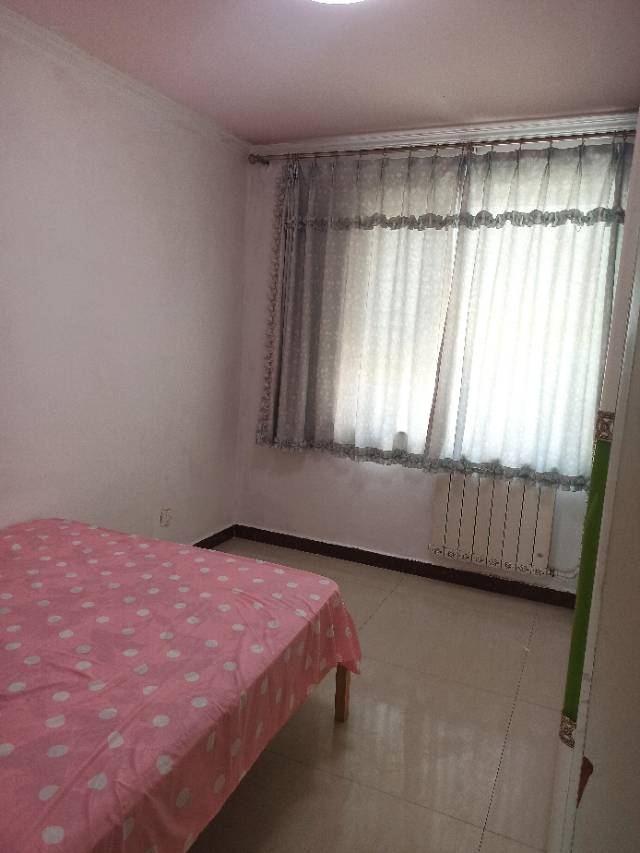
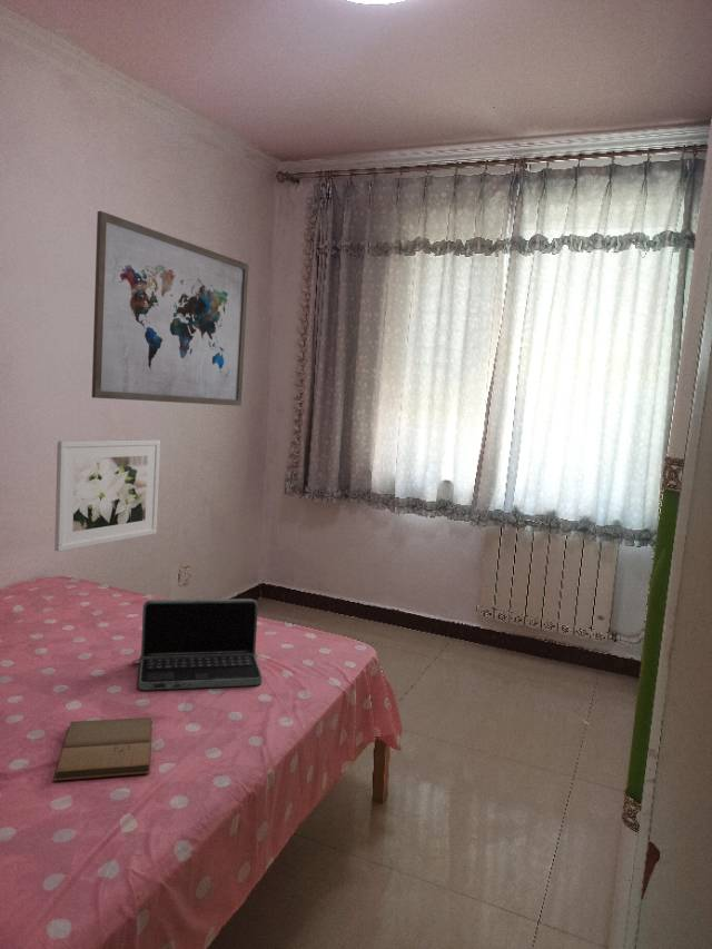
+ wall art (179, 323)
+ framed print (111, 491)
+ laptop (197, 639)
+ book (107, 745)
